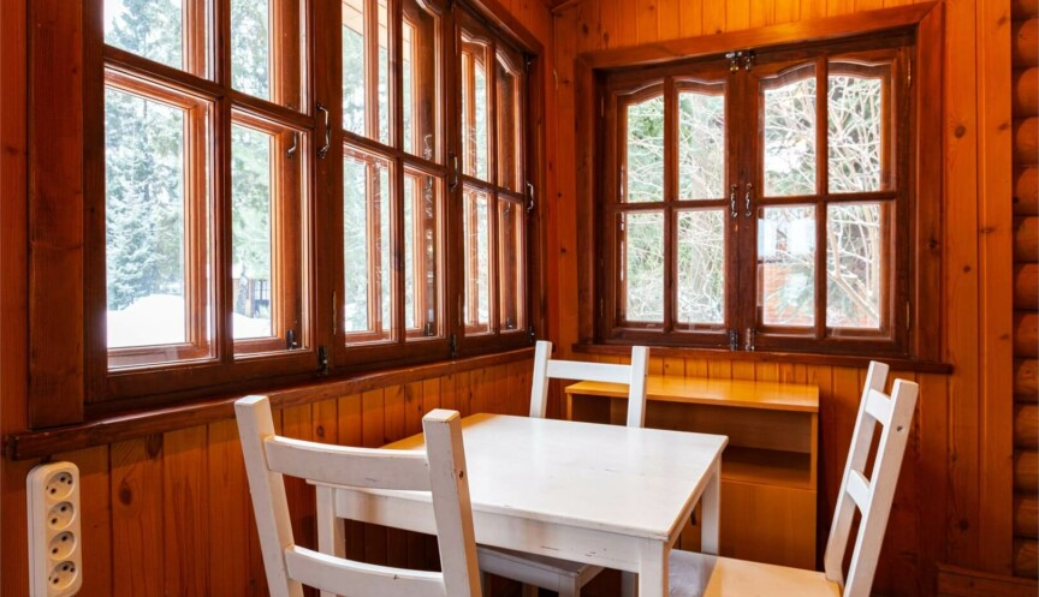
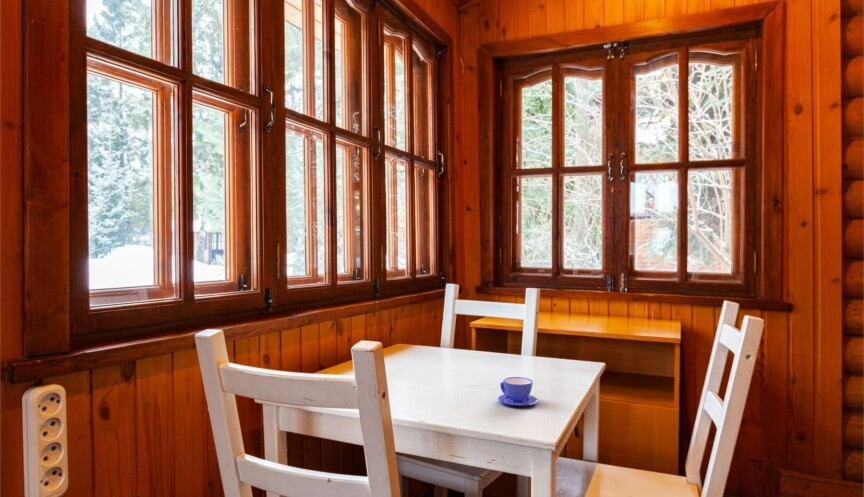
+ teacup (517, 391)
